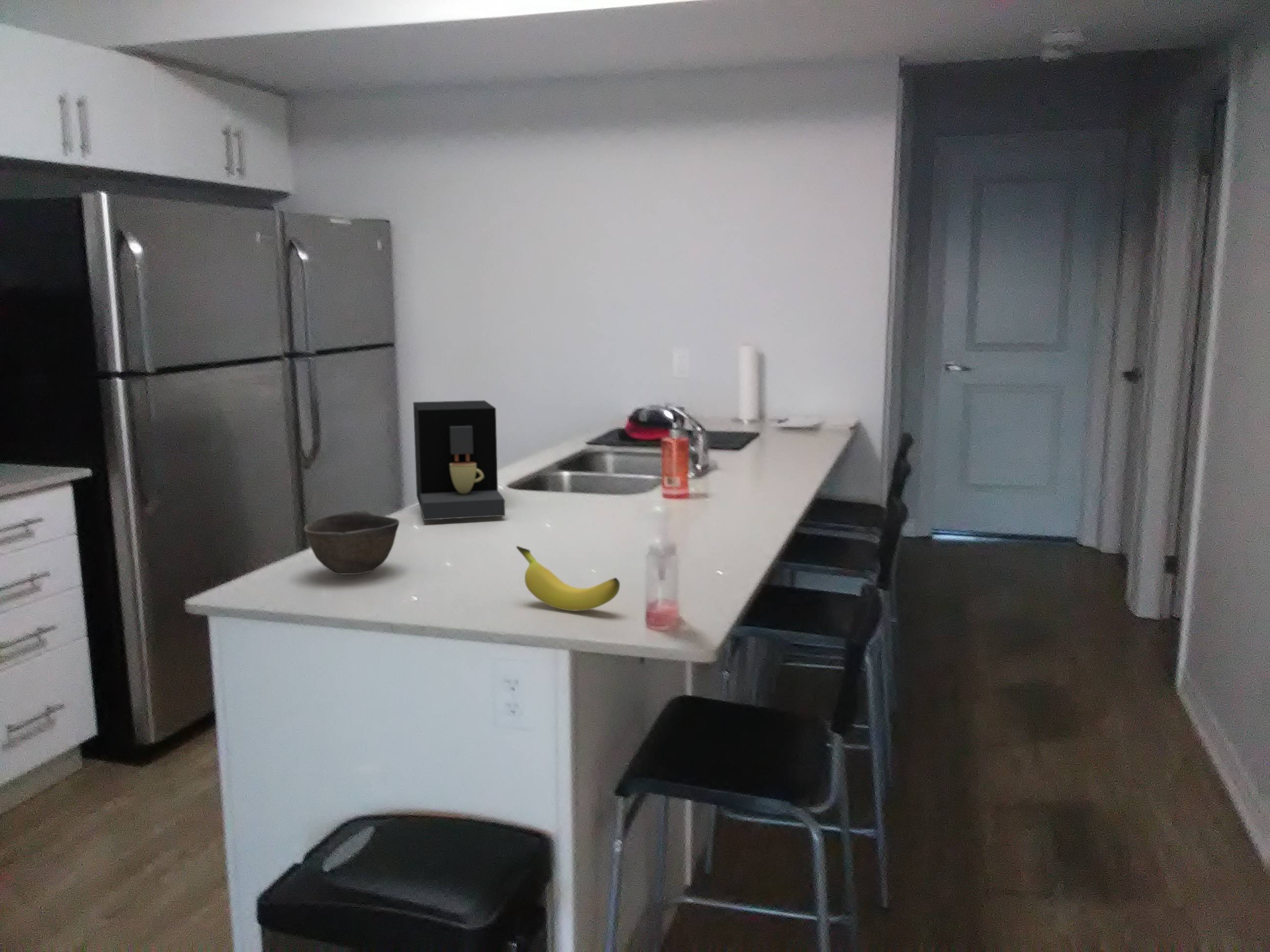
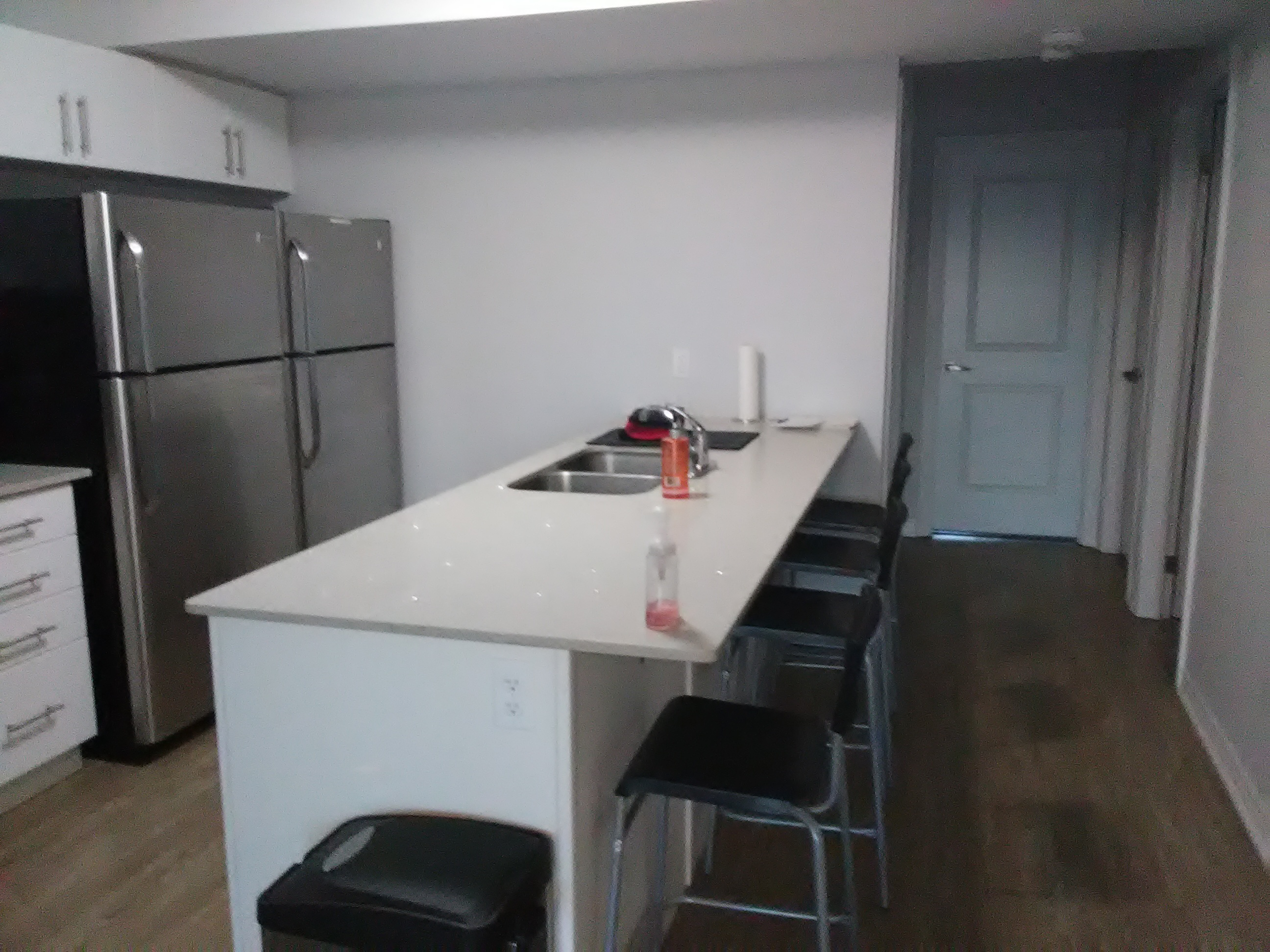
- bowl (351, 545)
- banana (564, 583)
- coffee maker (456, 457)
